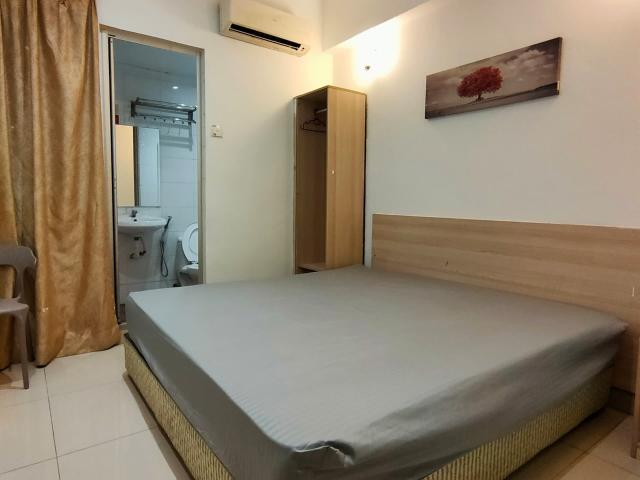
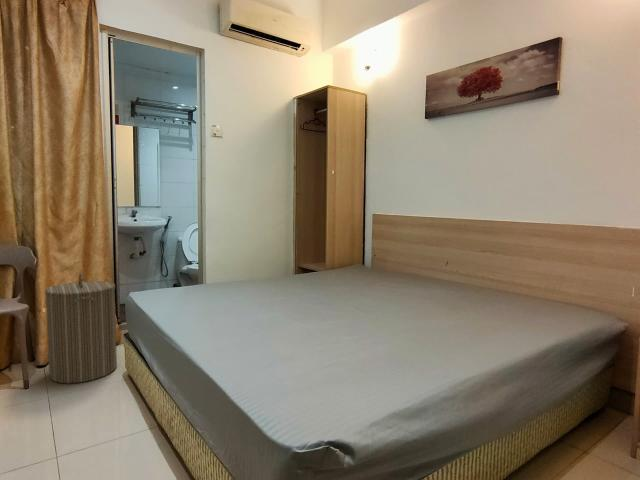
+ laundry hamper (82, 322)
